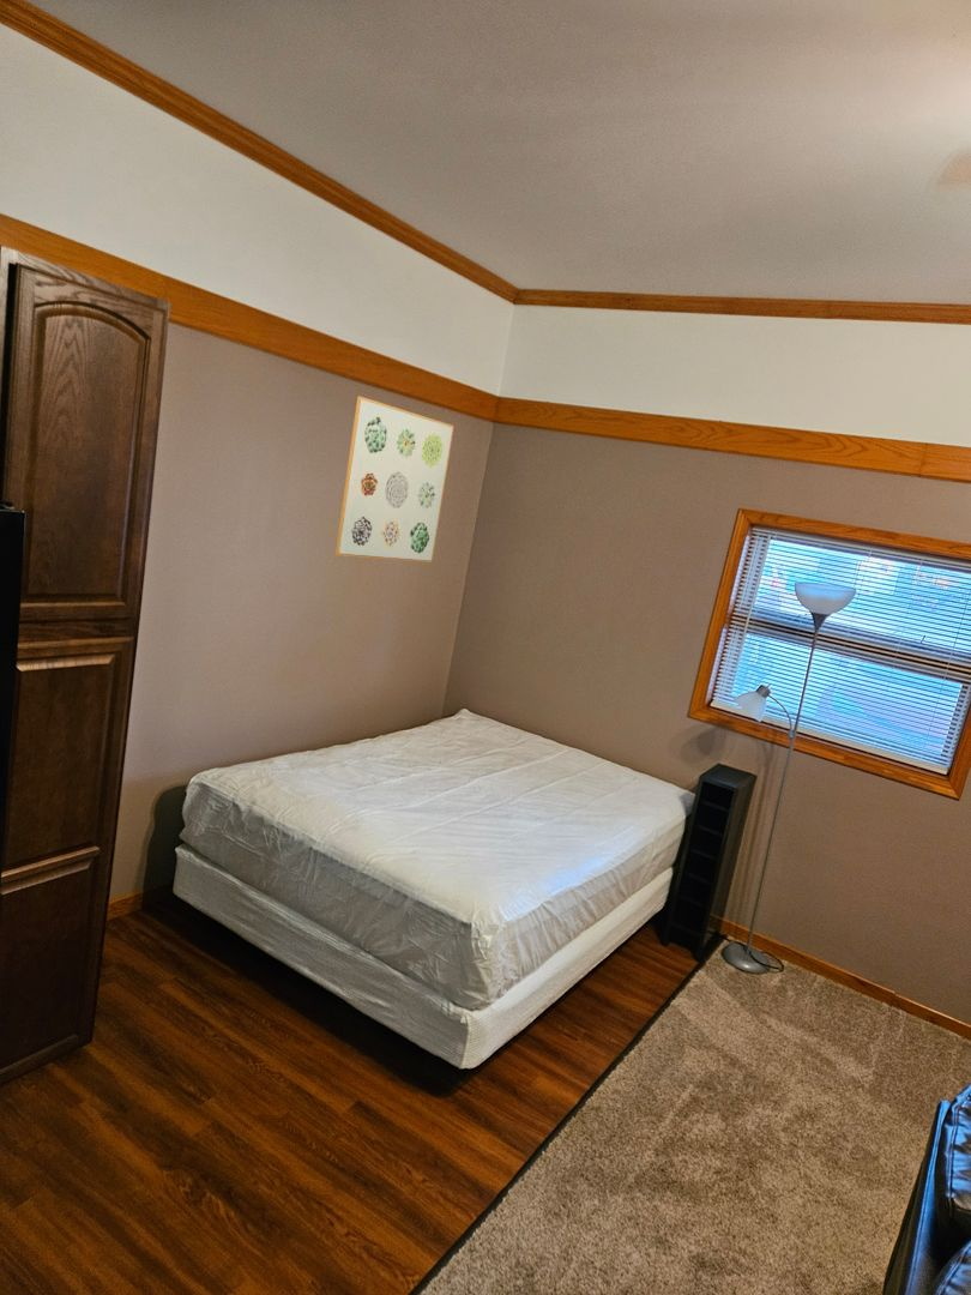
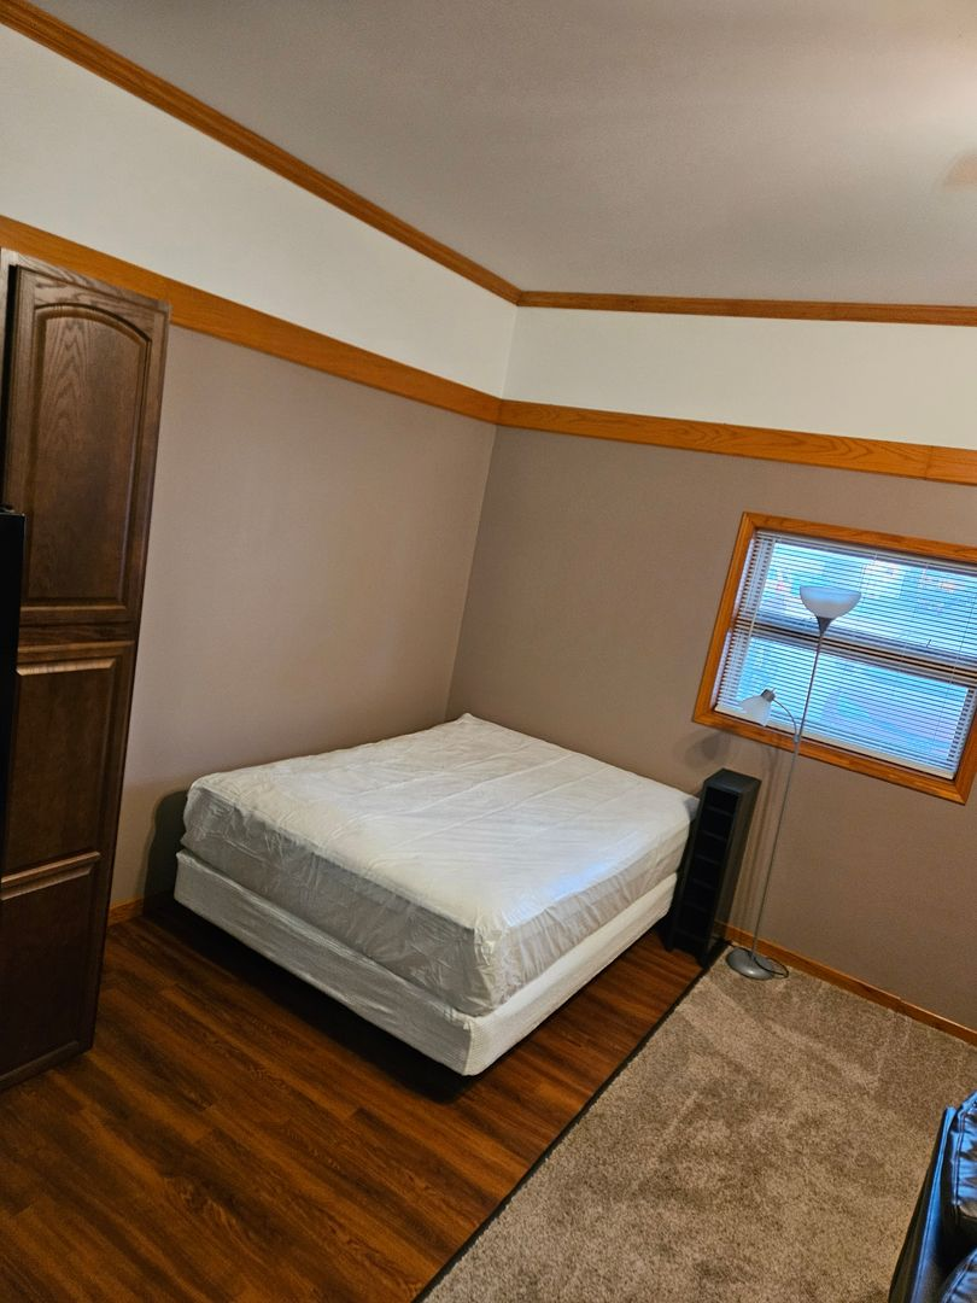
- wall art (398, 486)
